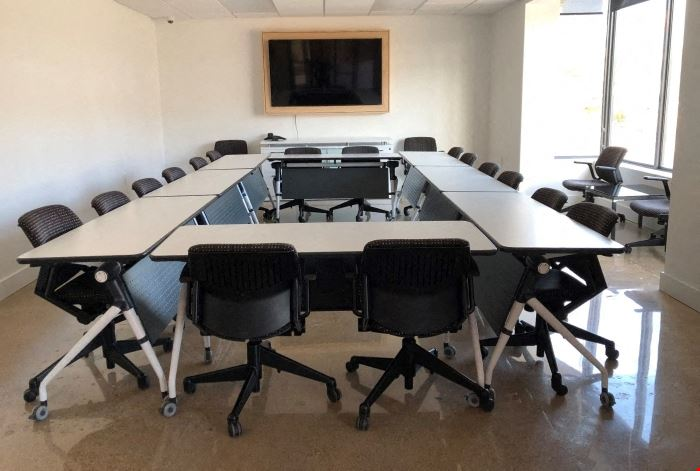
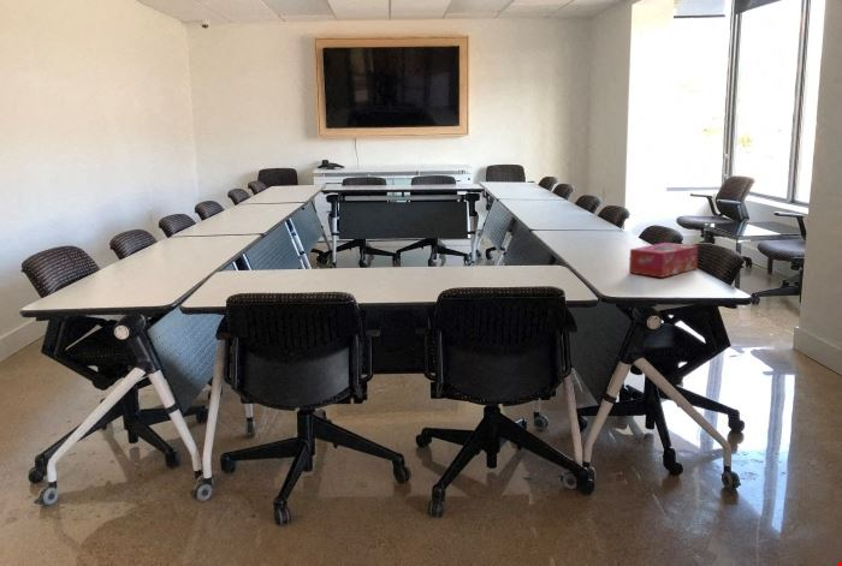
+ tissue box (664, 258)
